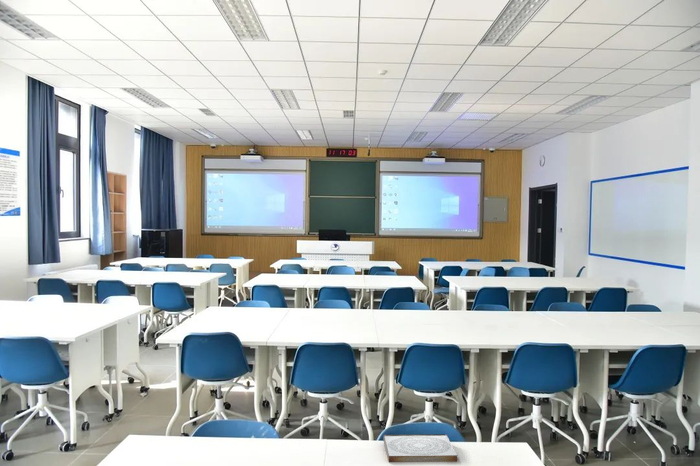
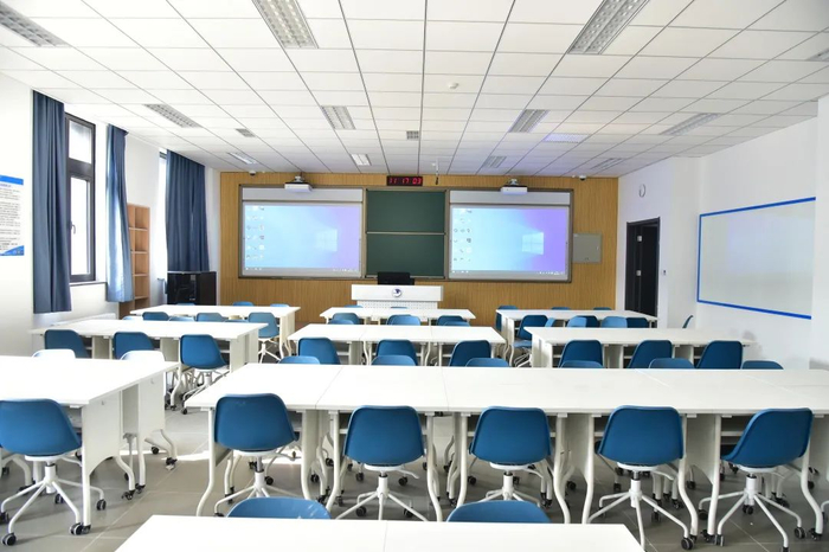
- book (418, 447)
